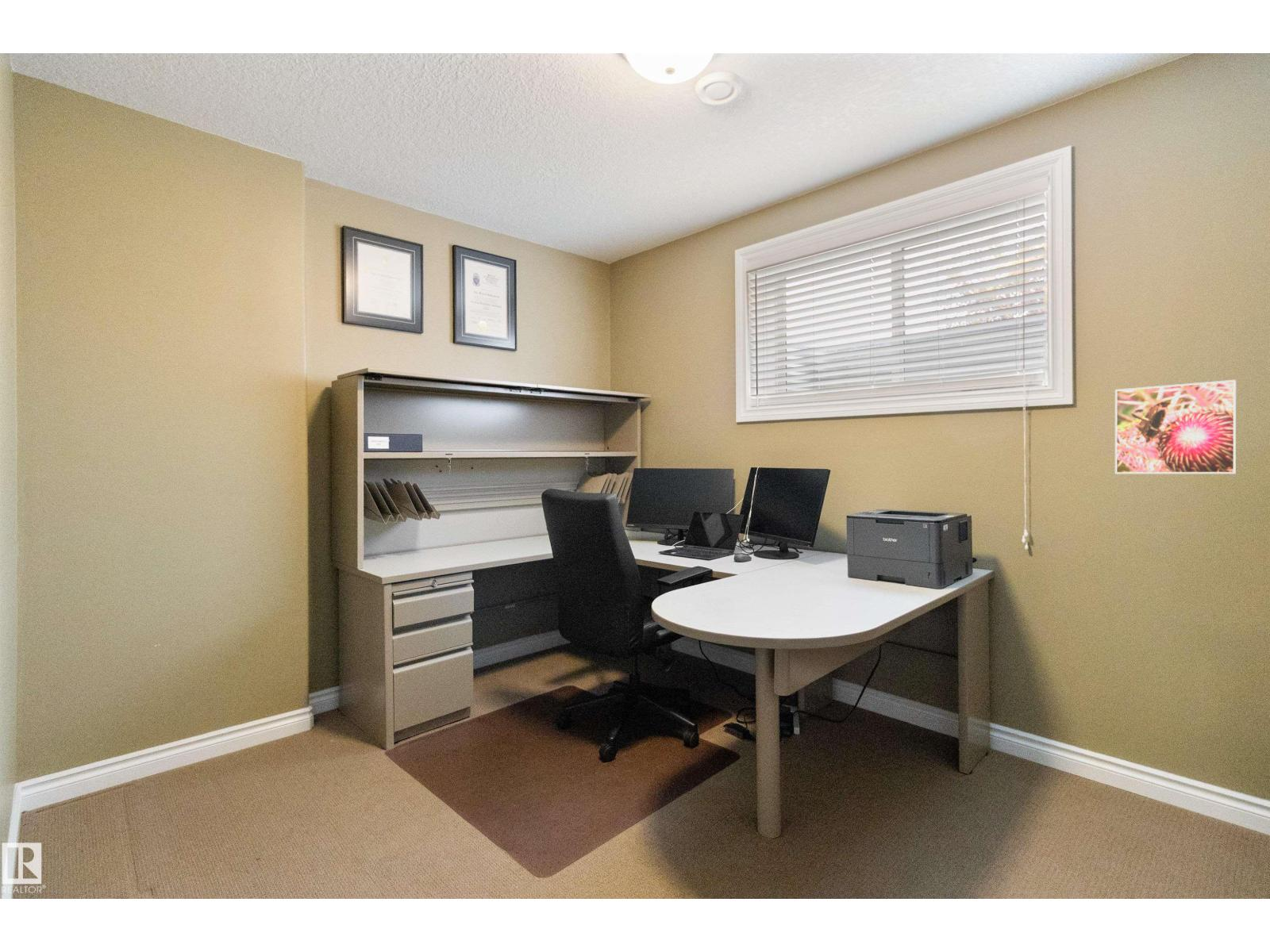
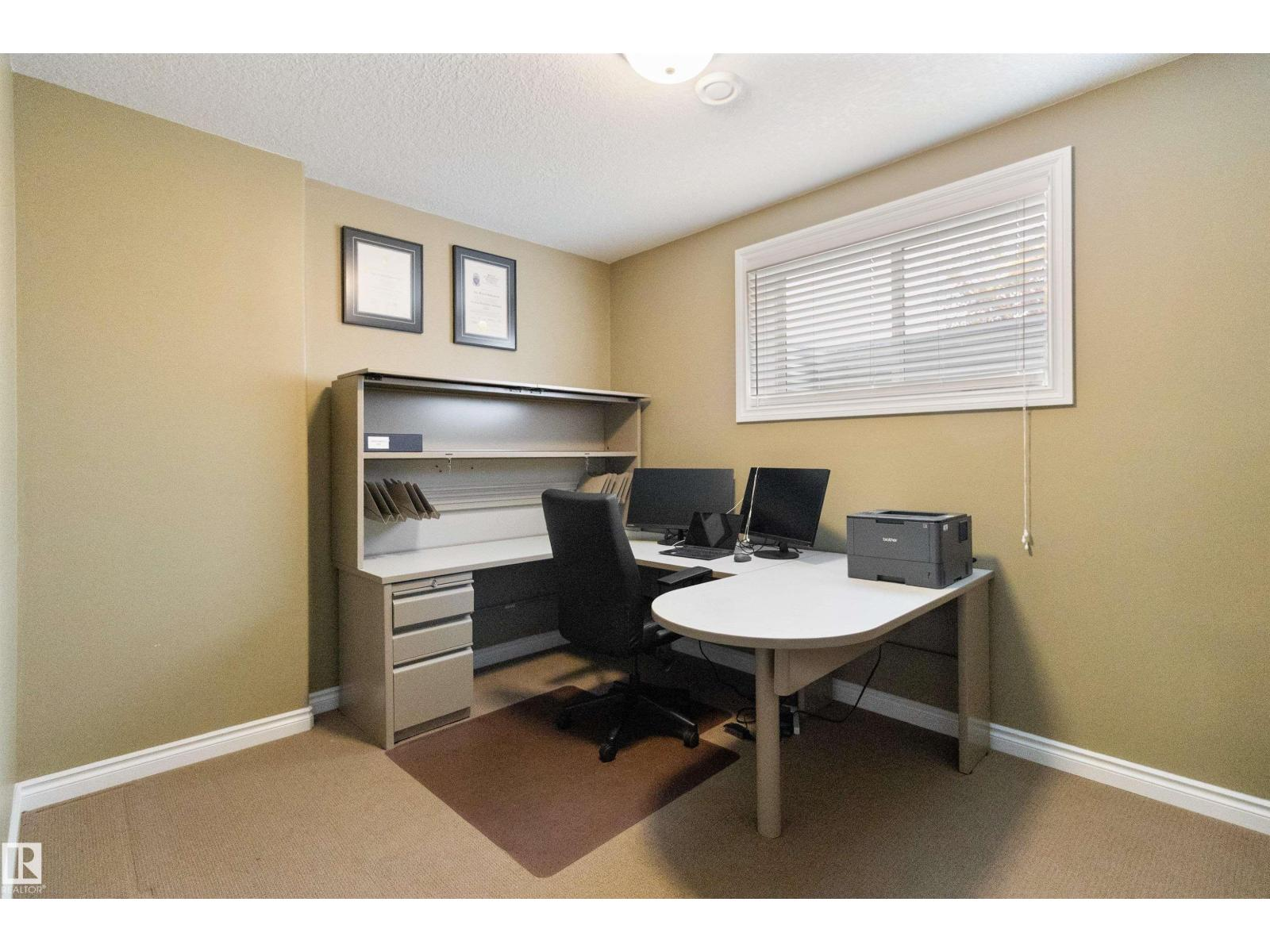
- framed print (1172, 429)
